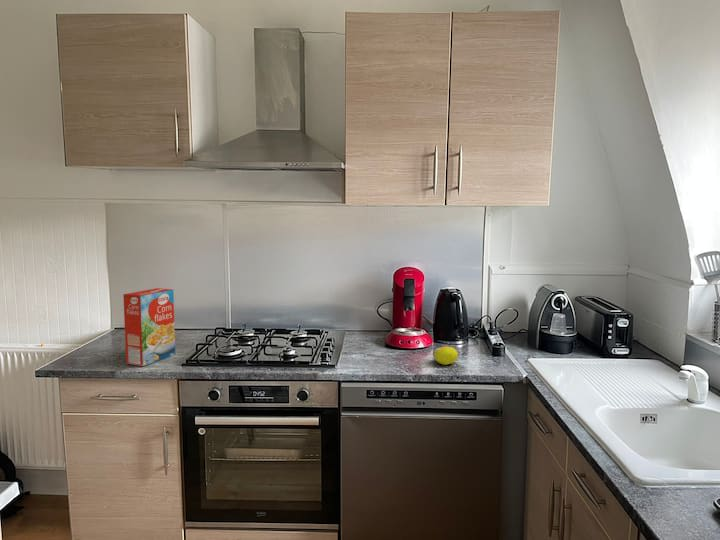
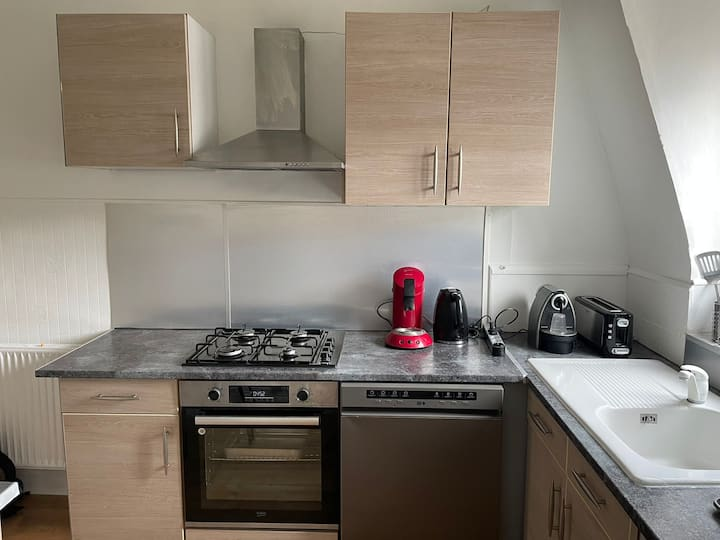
- fruit (445, 354)
- cereal box (150, 325)
